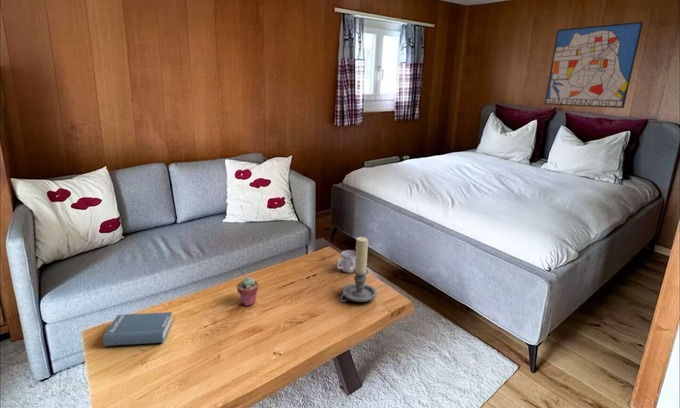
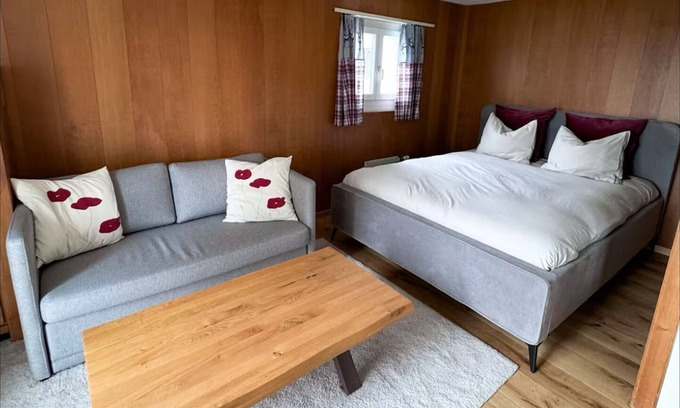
- wall art (589, 67)
- hardback book (139, 328)
- potted succulent (248, 289)
- mug (346, 262)
- candle holder (358, 268)
